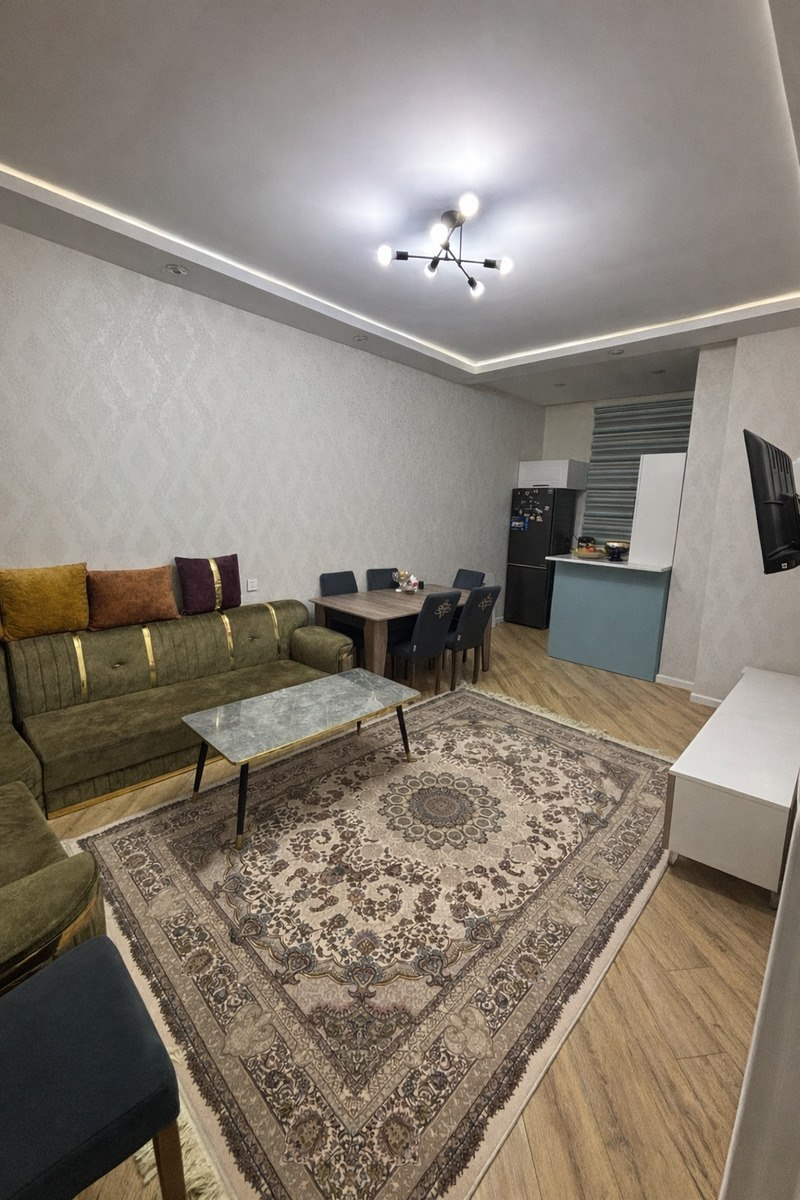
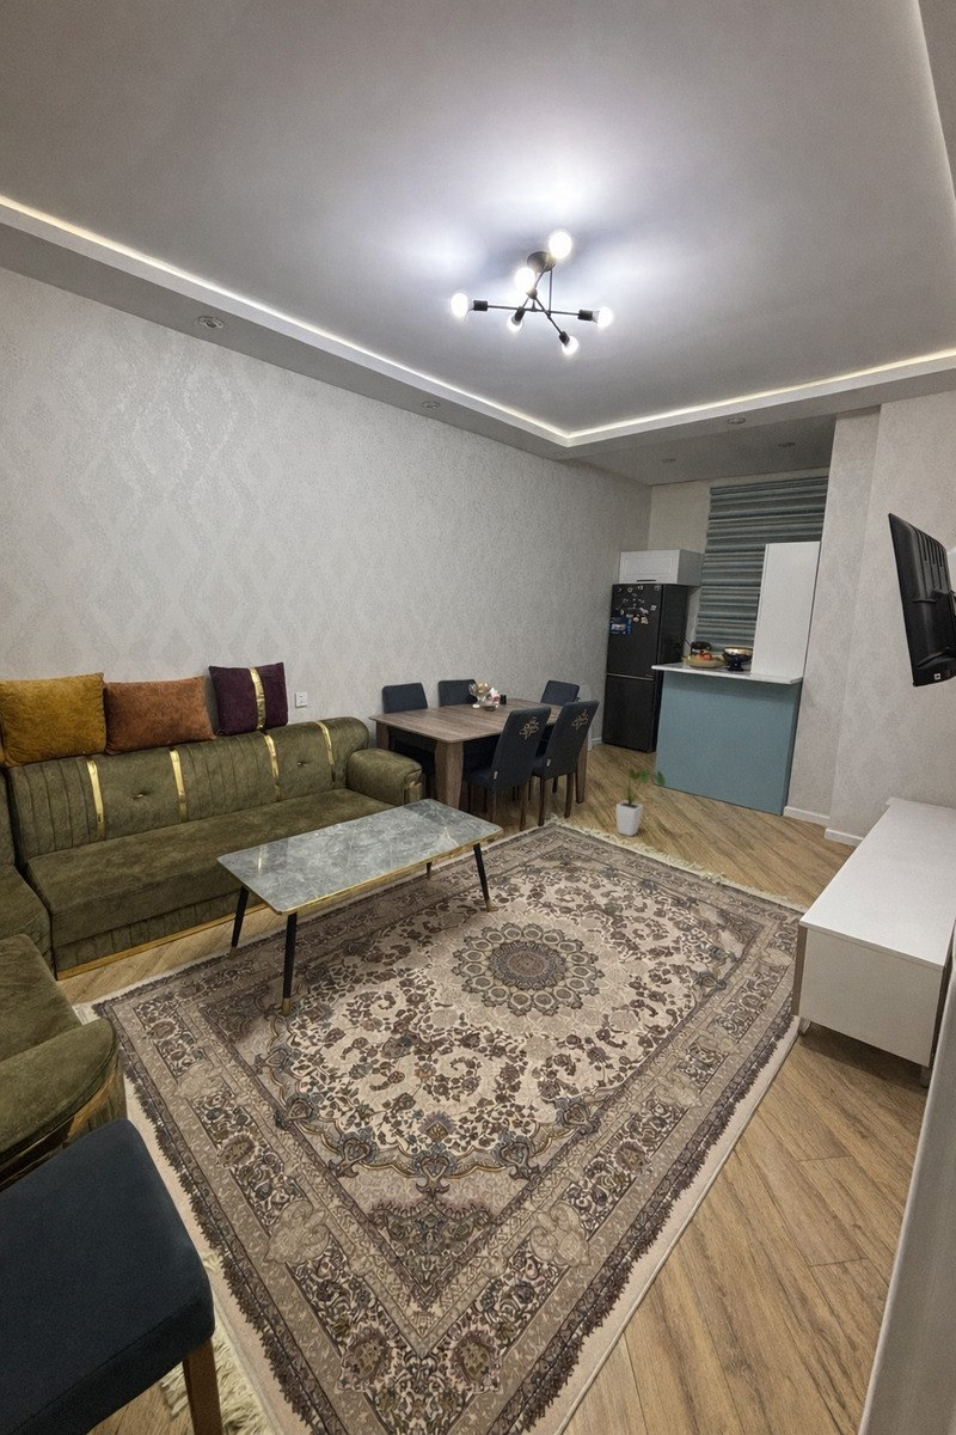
+ house plant (629, 799)
